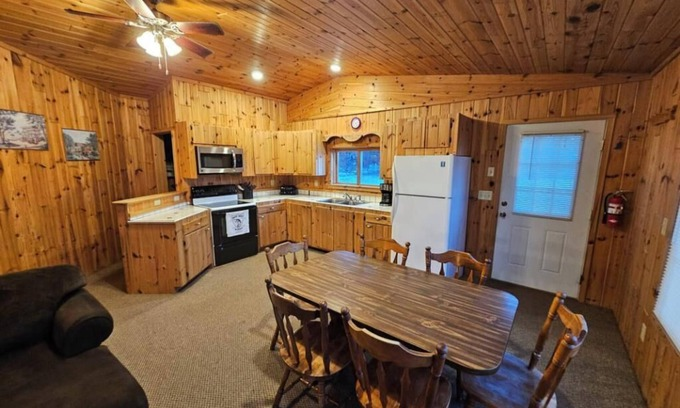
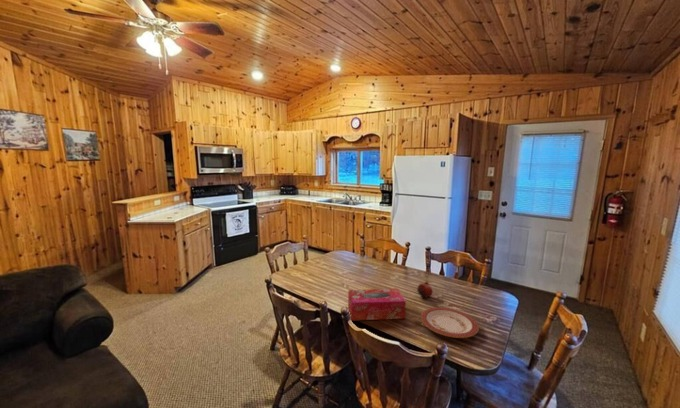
+ plate (448, 322)
+ fruit (424, 288)
+ tissue box (375, 303)
